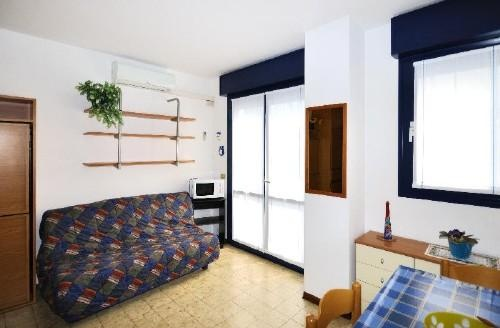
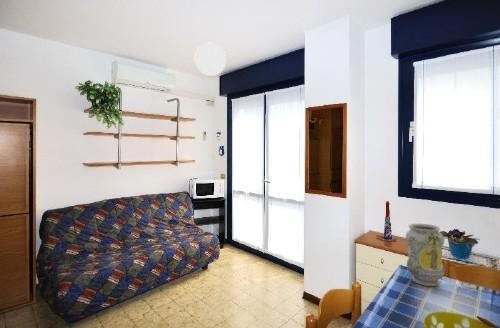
+ ceiling light (210, 59)
+ vase (424, 253)
